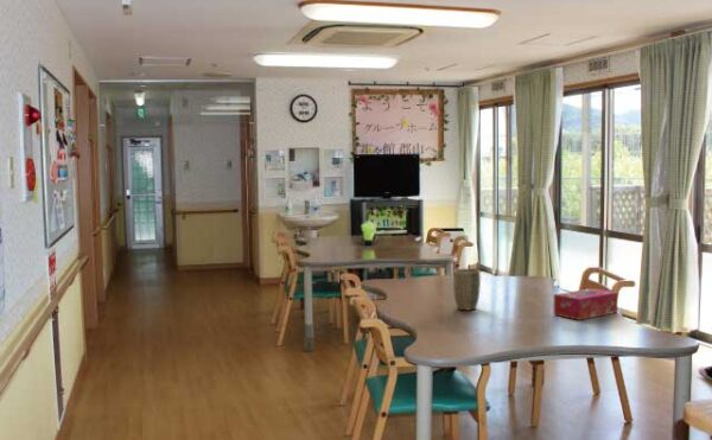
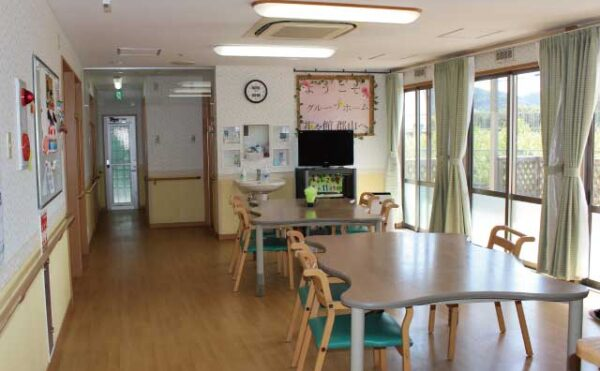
- plant pot (466, 288)
- tissue box (585, 302)
